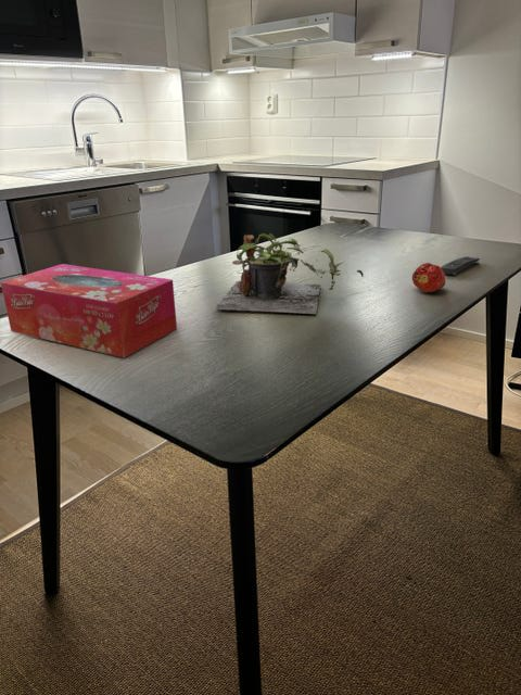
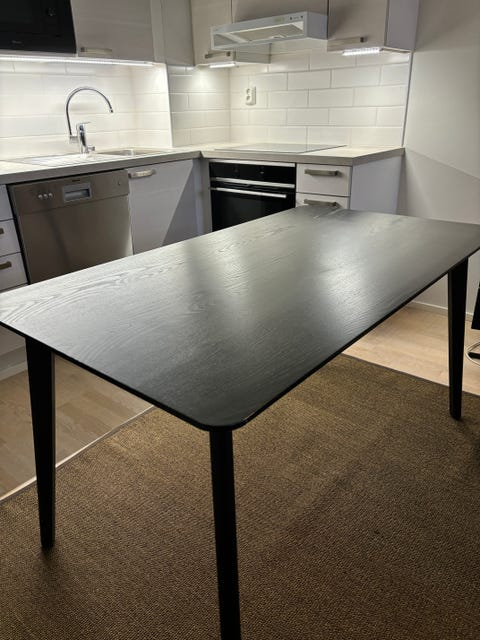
- tissue box (90, 305)
- remote control (460, 263)
- fruit (430, 277)
- plant (275, 266)
